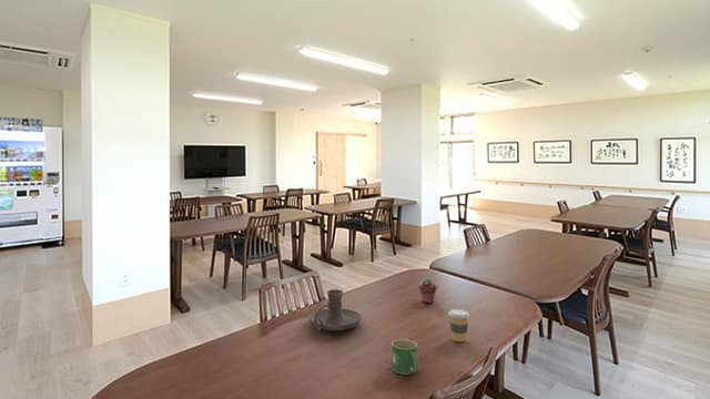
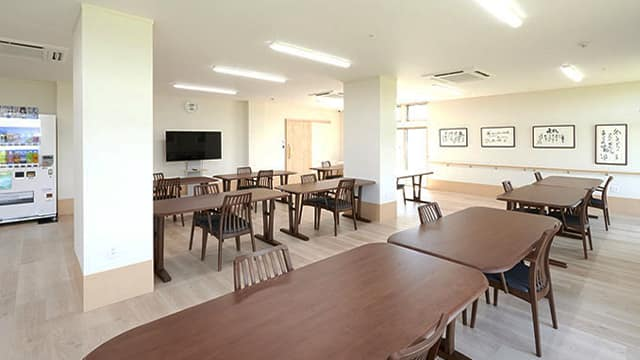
- potted succulent (427, 289)
- mug (406, 357)
- candle holder (332, 310)
- coffee cup (458, 325)
